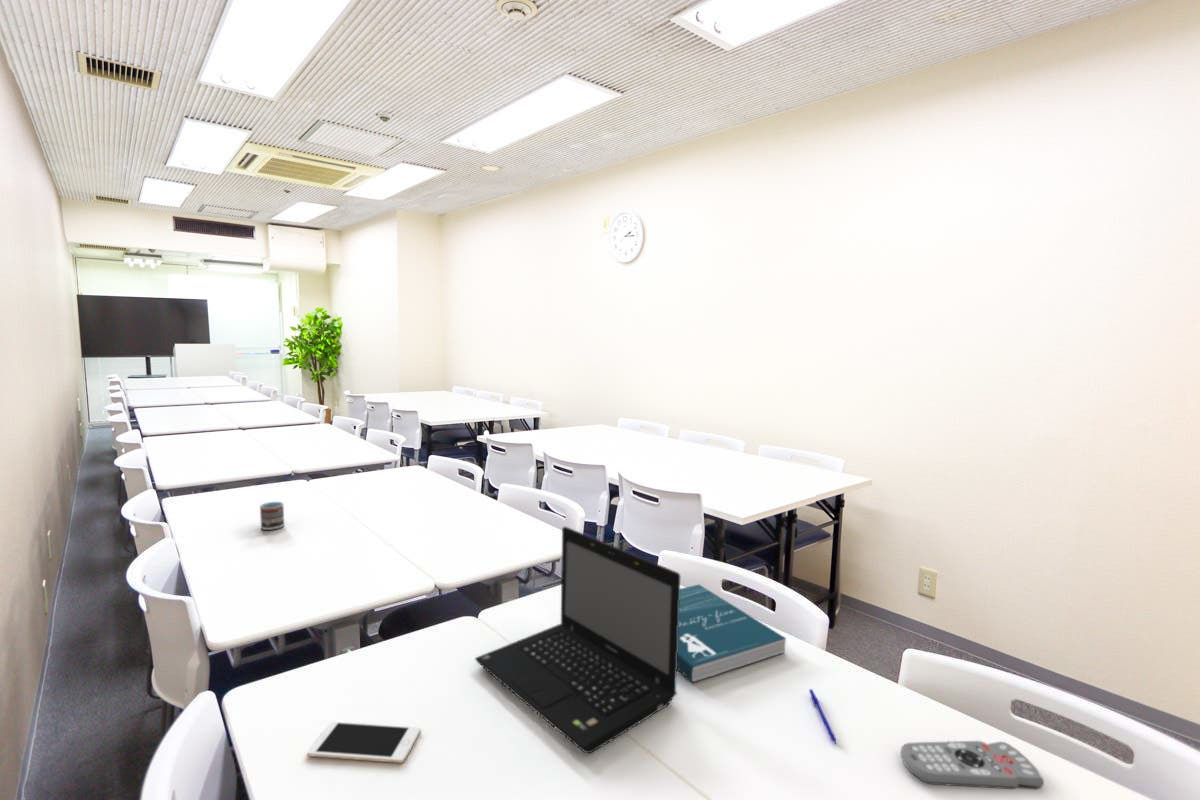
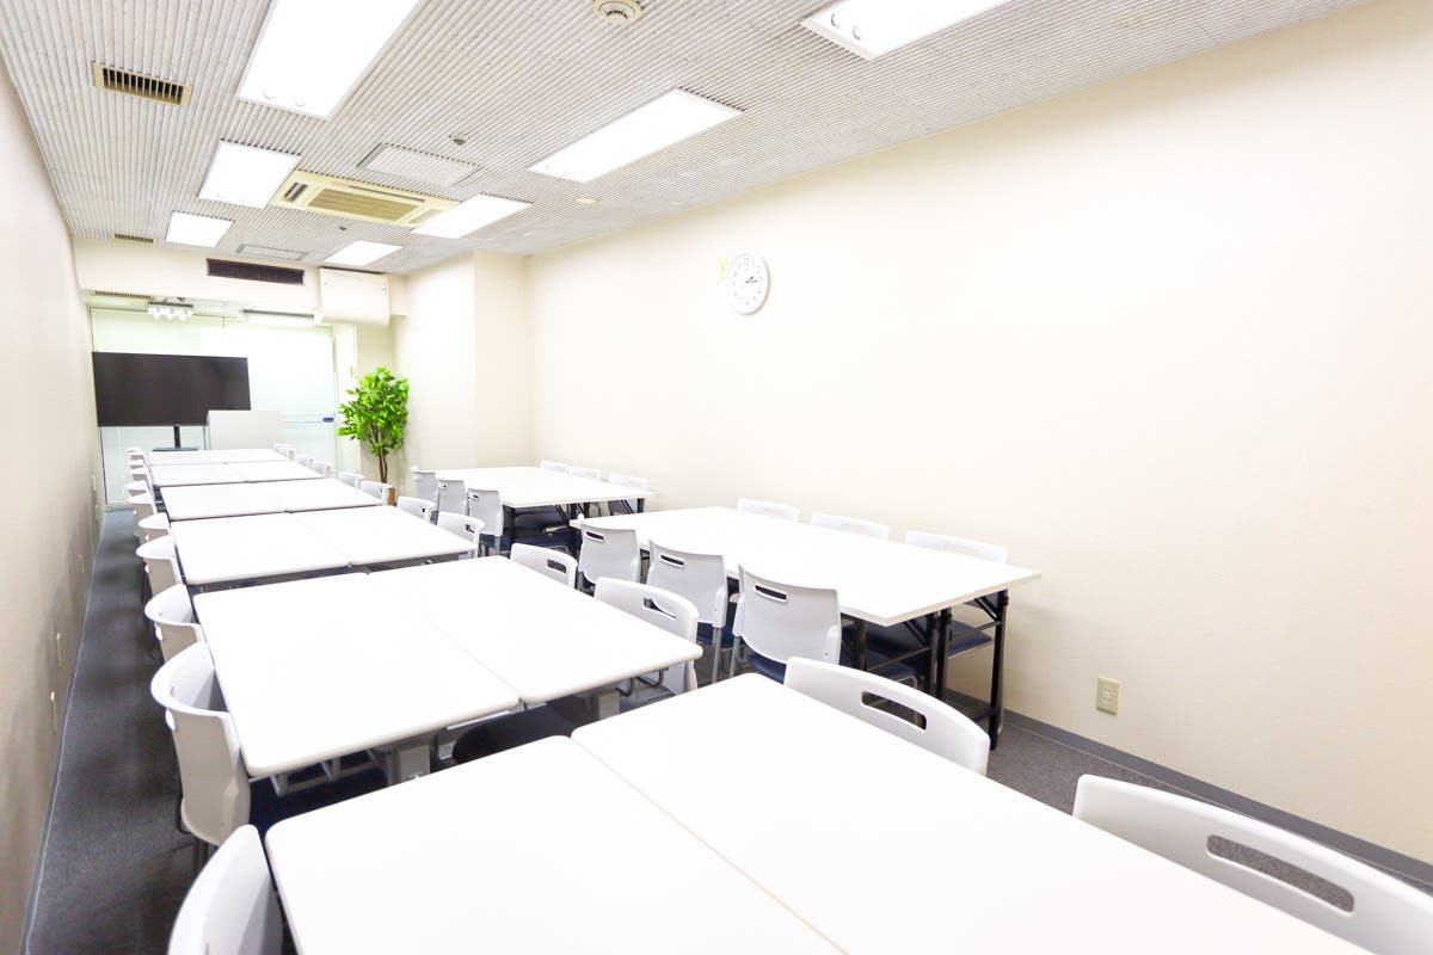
- cup (272, 514)
- pen (822, 715)
- cell phone (365, 741)
- laptop (572, 622)
- book (695, 626)
- remote control (967, 764)
